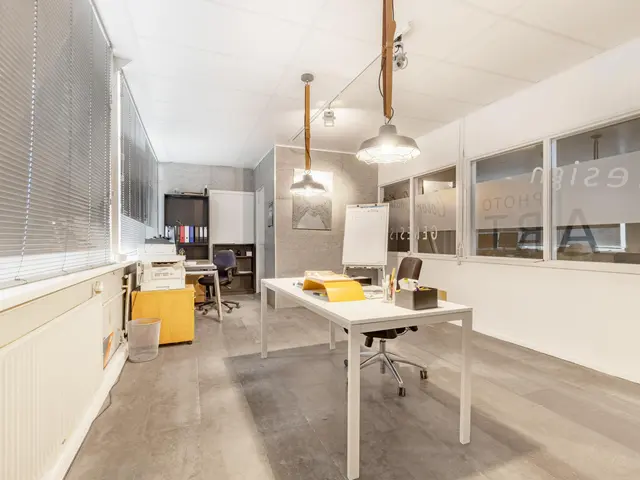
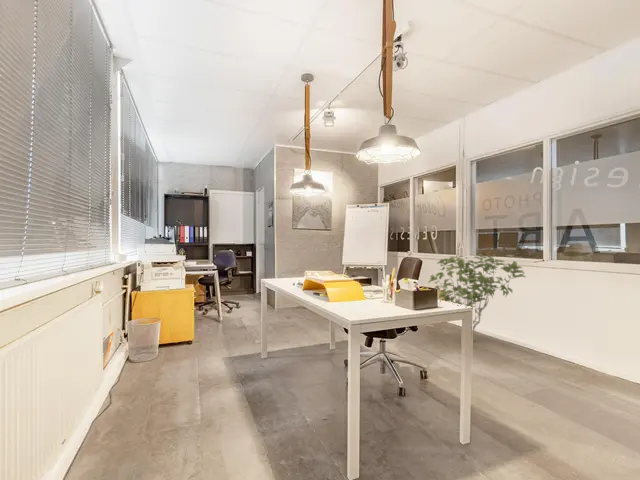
+ shrub (473, 297)
